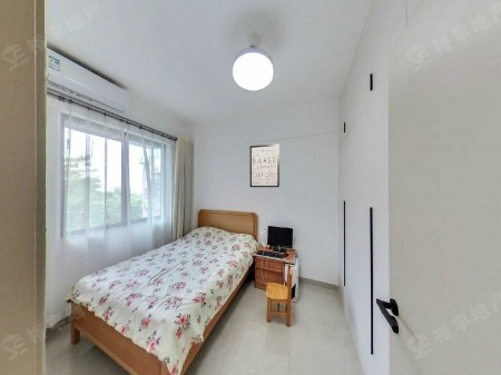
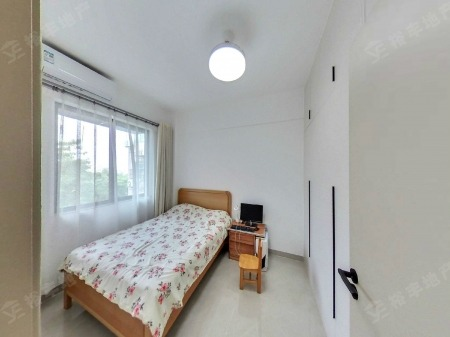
- wall art (264, 166)
